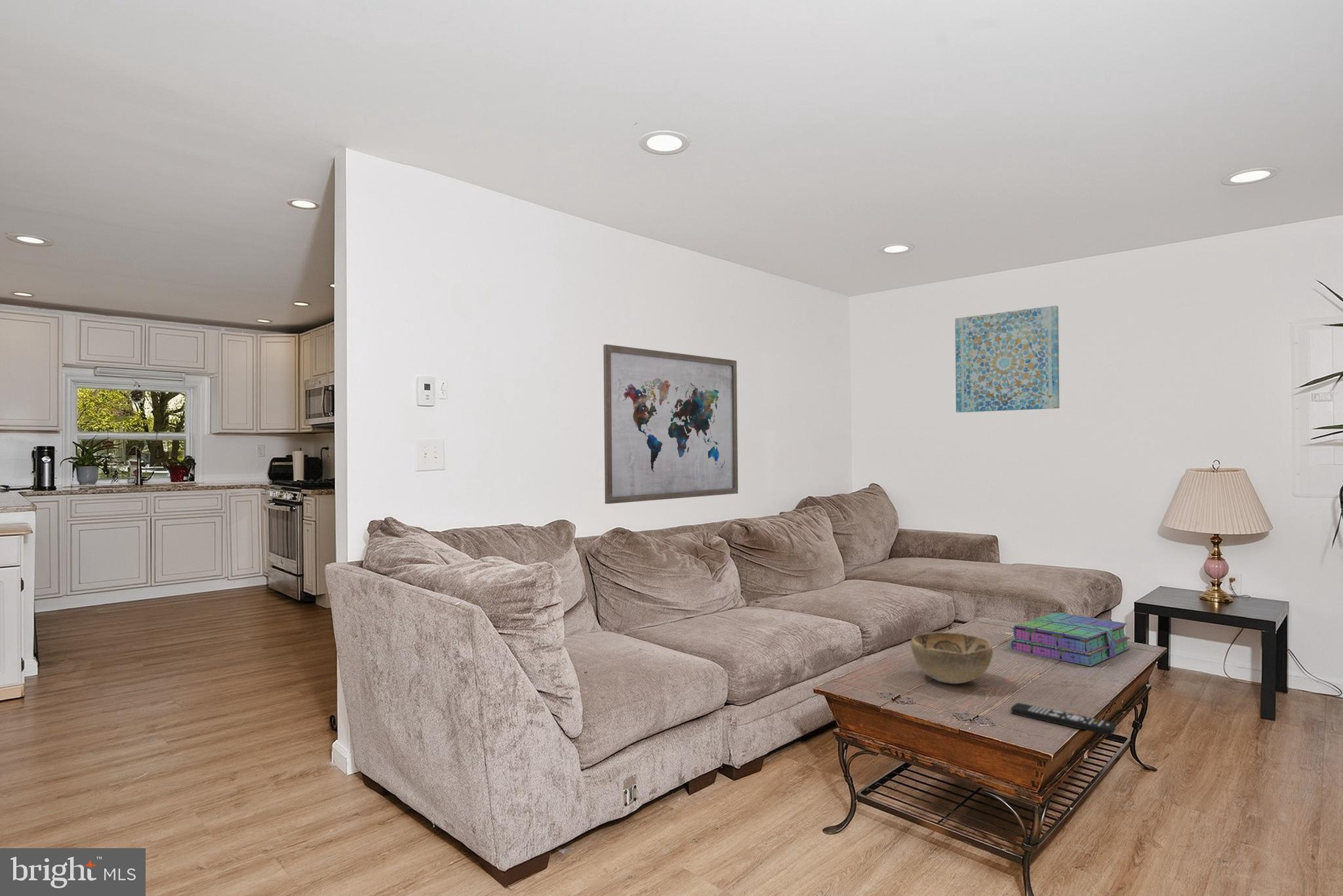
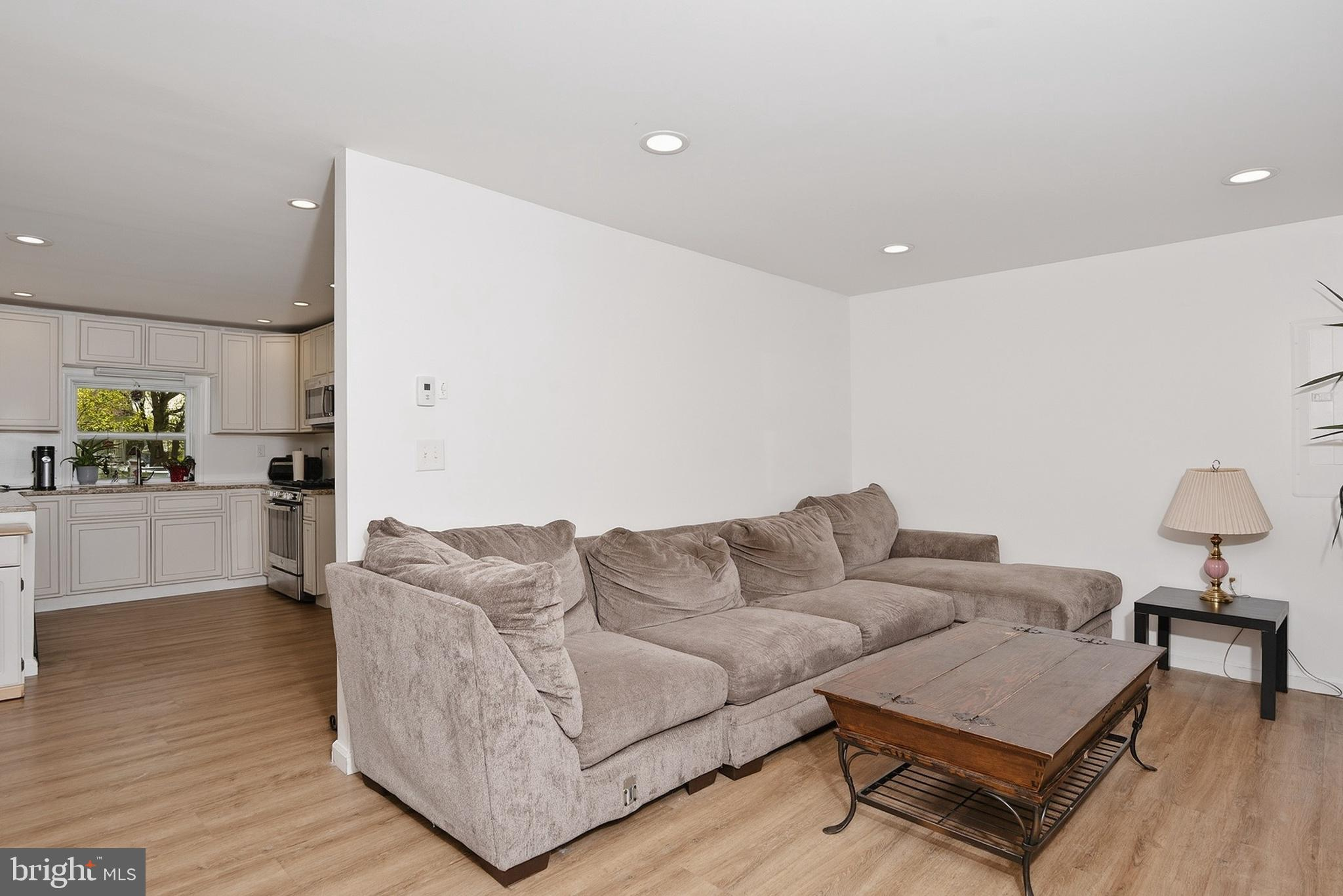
- stack of books (1070, 636)
- wall art (1005, 361)
- wall art (677, 425)
- remote control (1062, 718)
- decorative bowl (951, 660)
